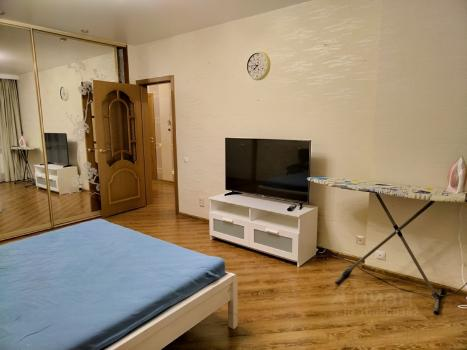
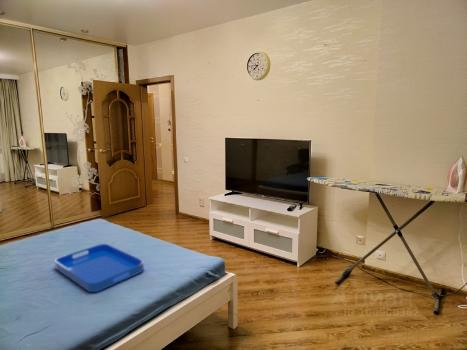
+ serving tray (99, 264)
